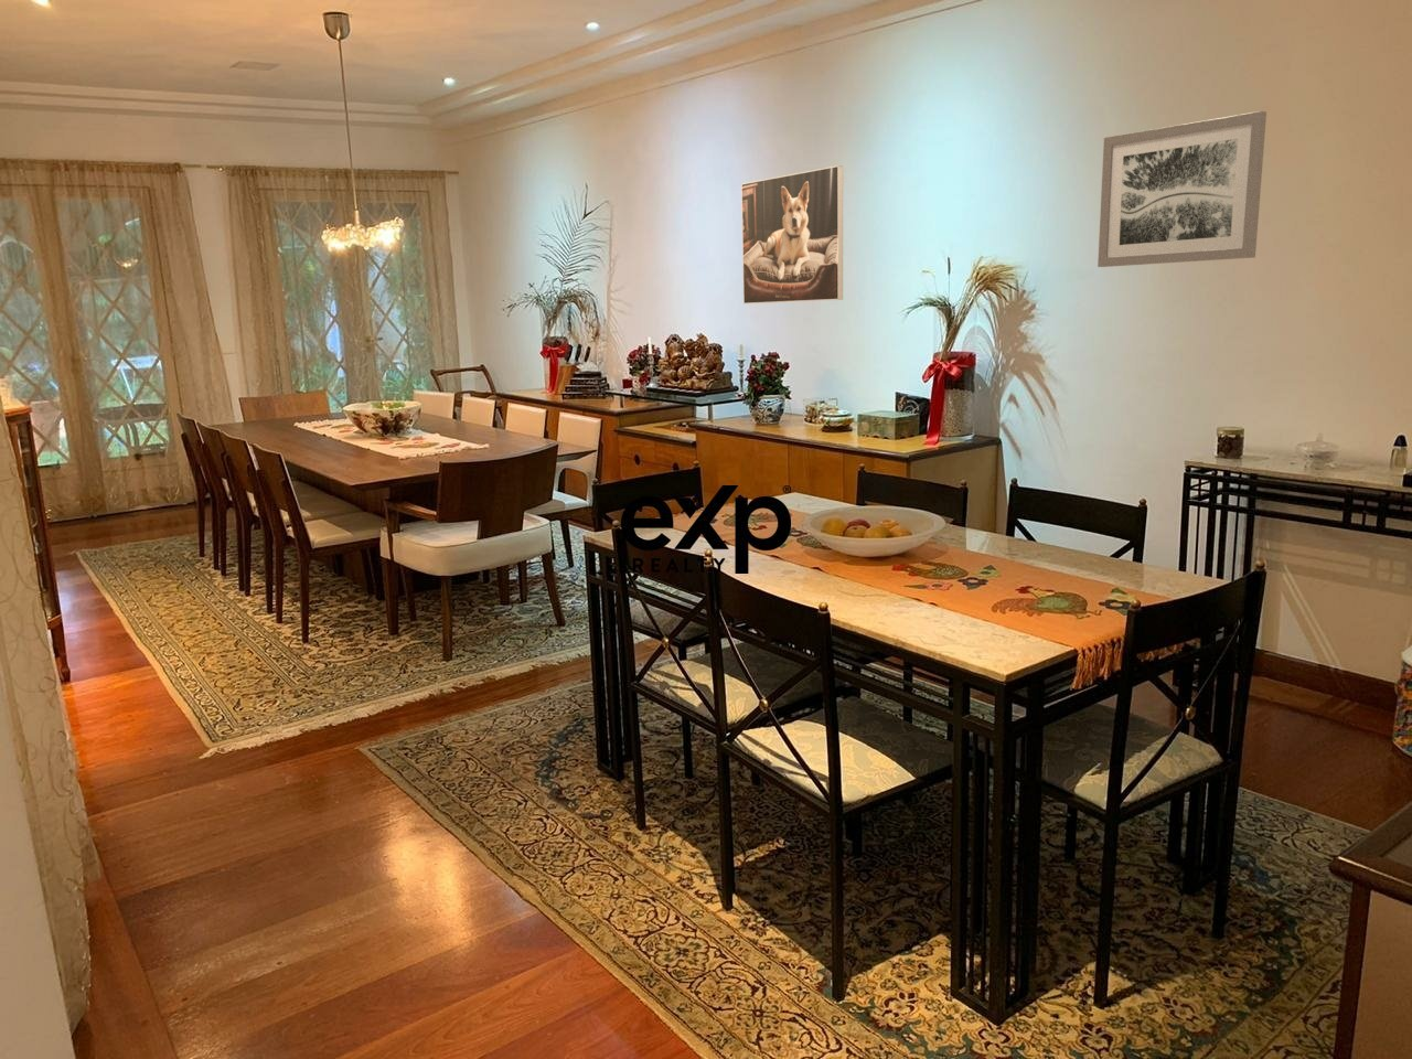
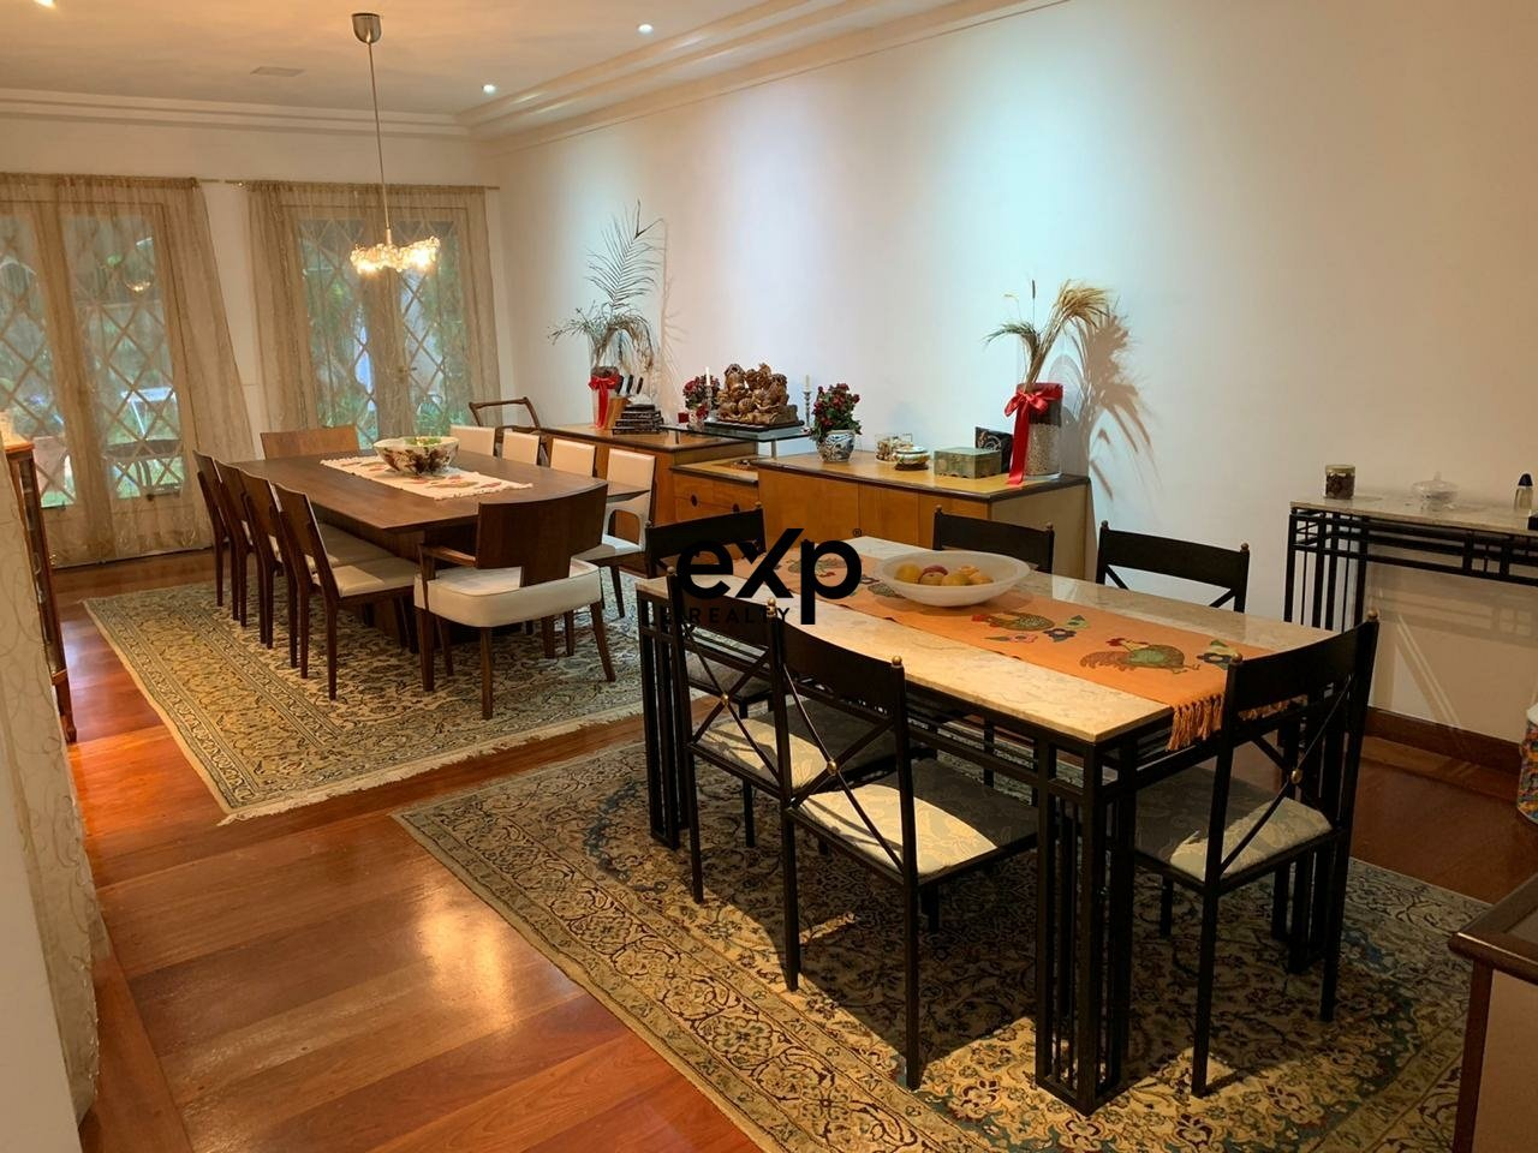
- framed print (789, 239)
- wall art (1176, 195)
